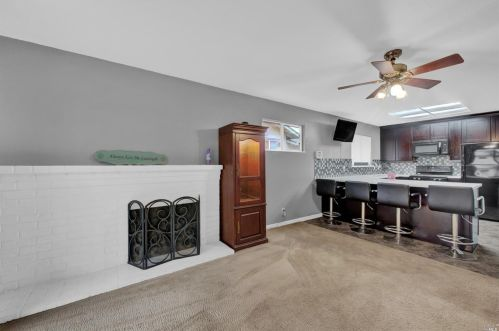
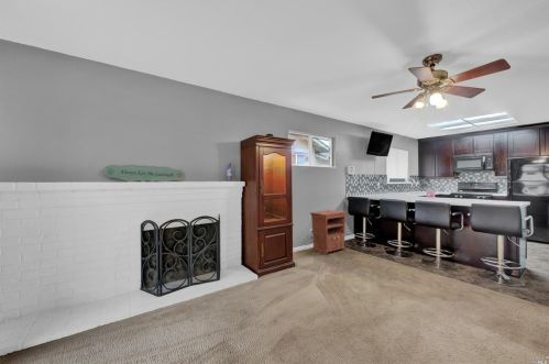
+ nightstand (328, 231)
